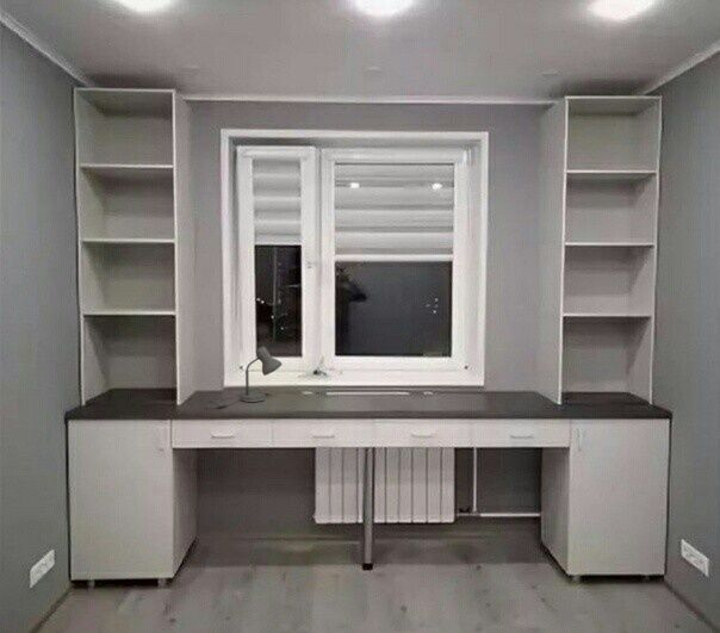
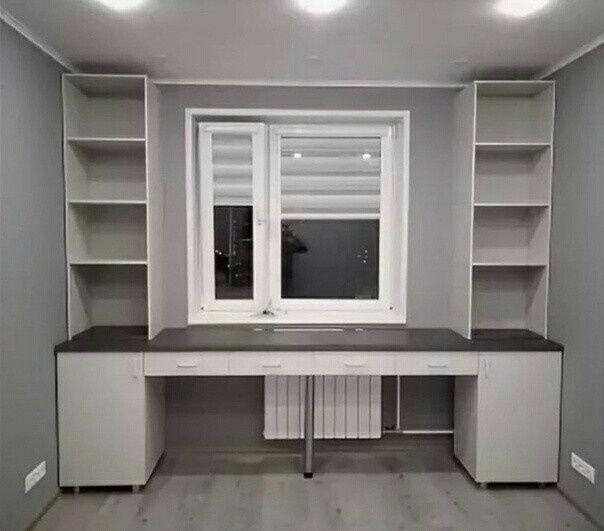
- desk lamp (246, 373)
